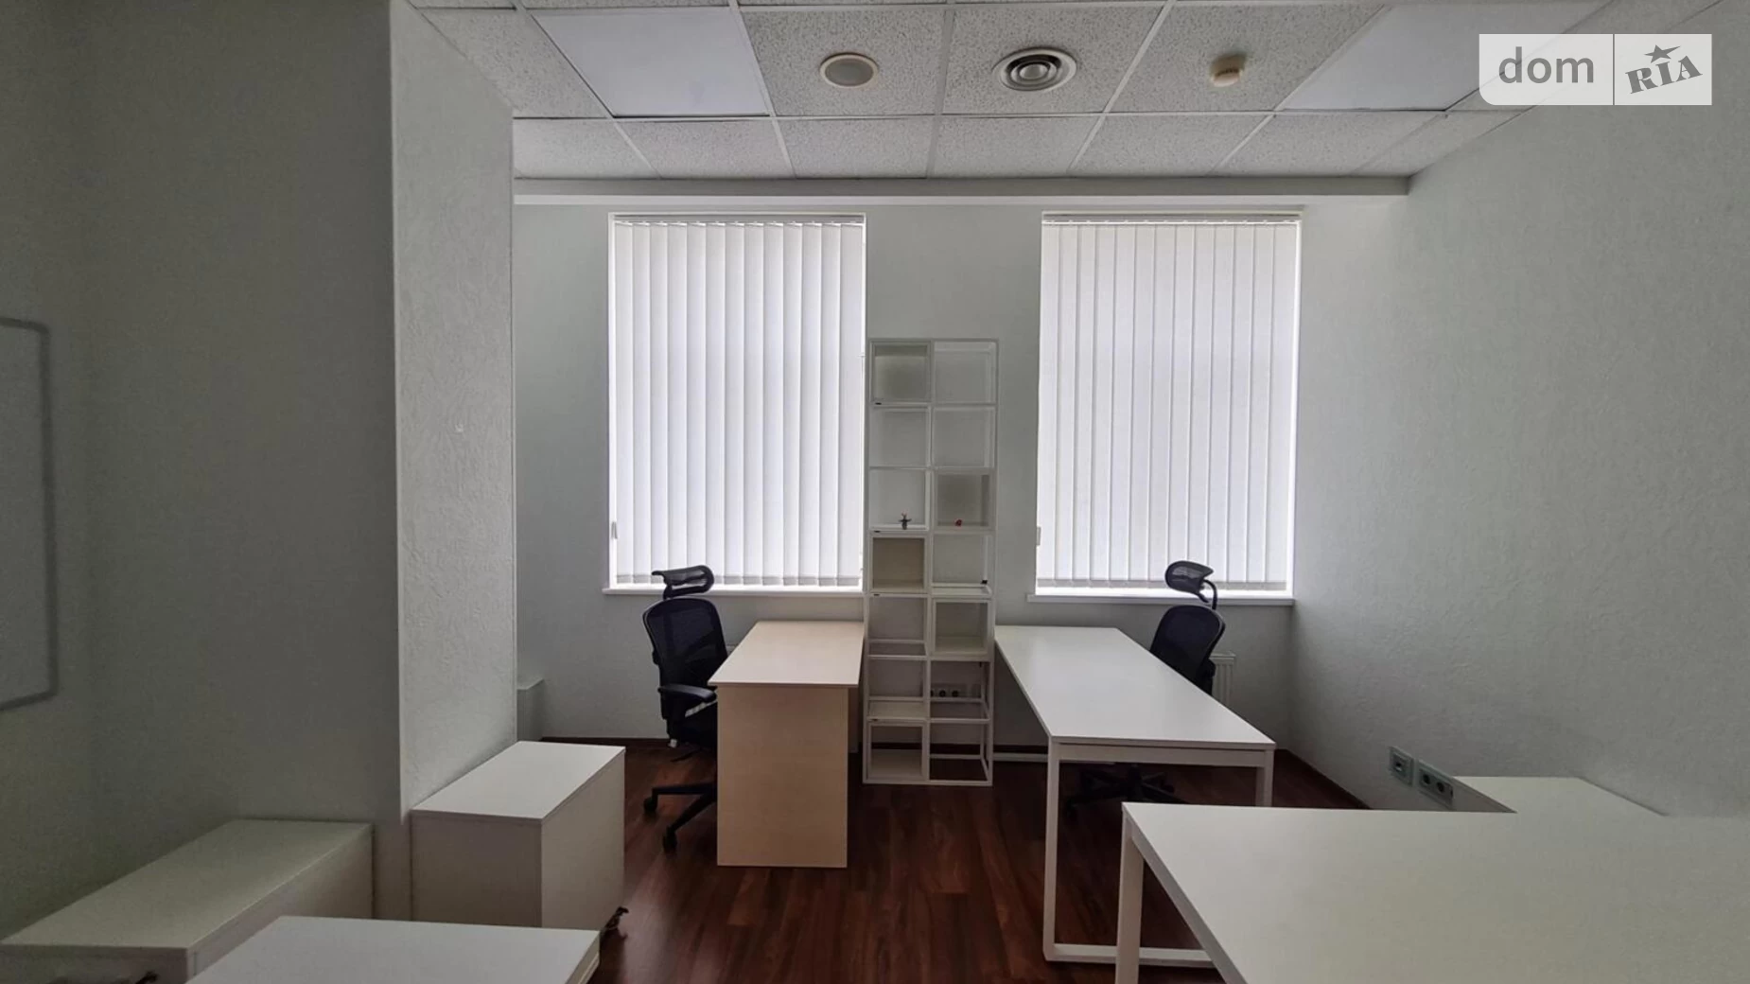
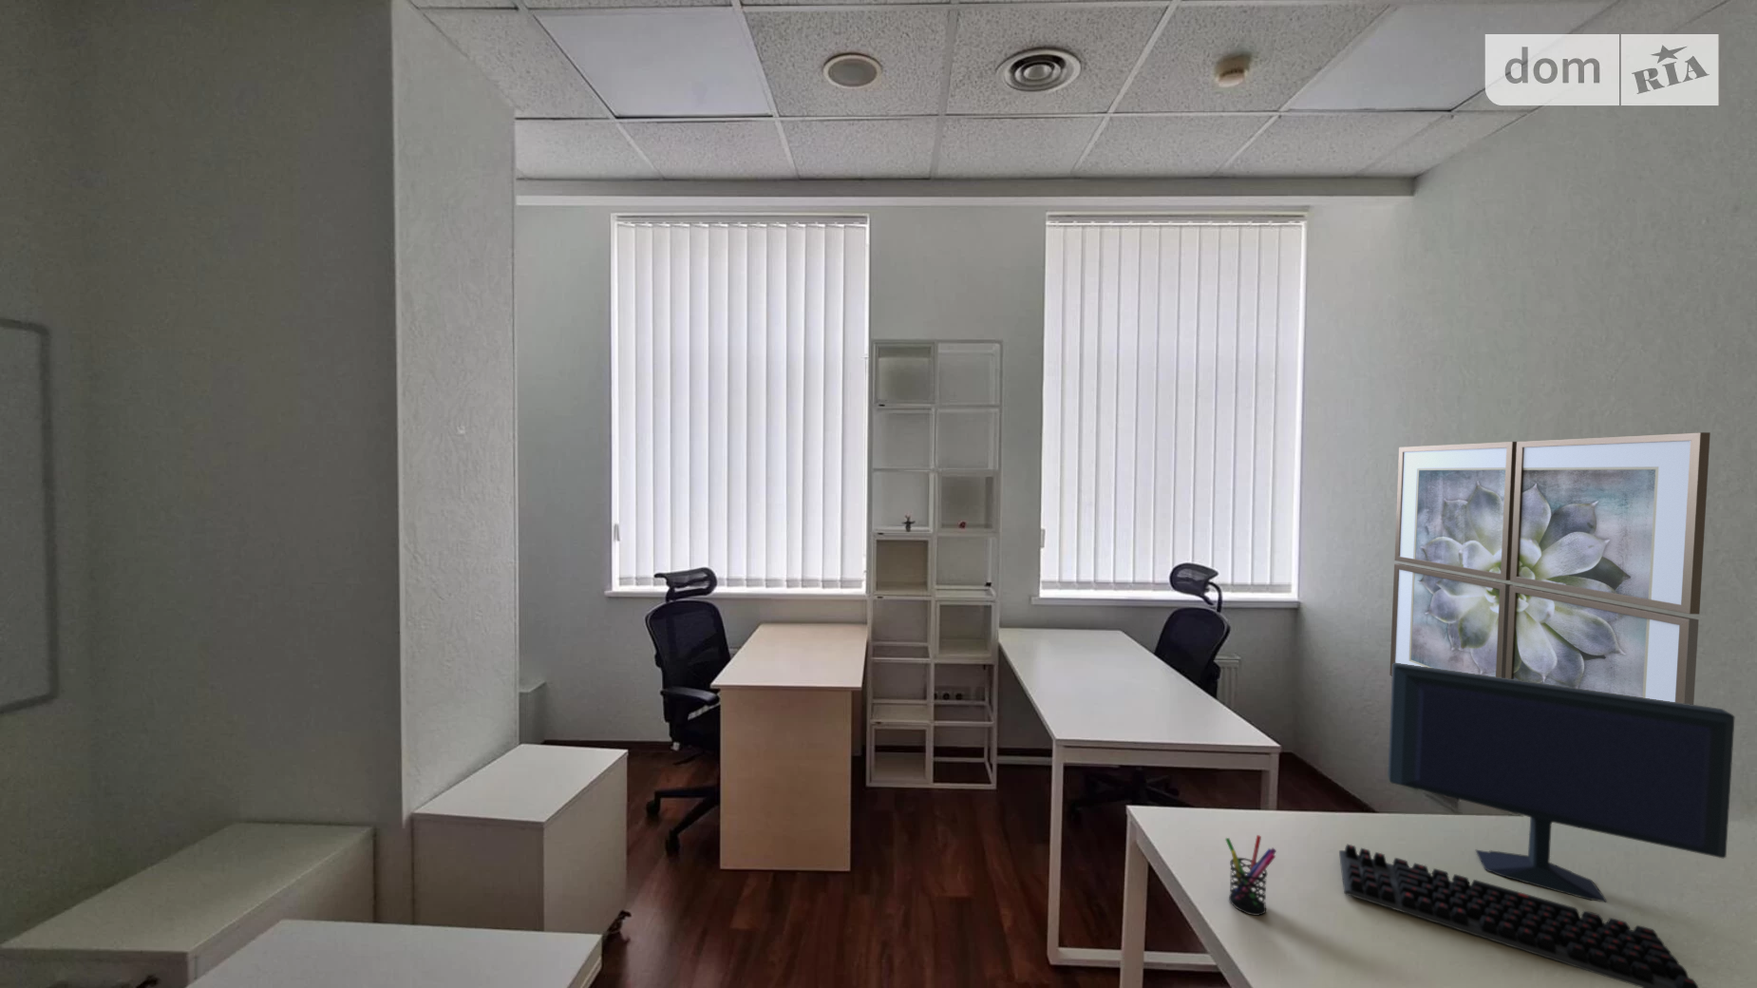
+ computer monitor (1539, 781)
+ pen holder (1243, 870)
+ wall art (1512, 581)
+ computer keyboard (1493, 911)
